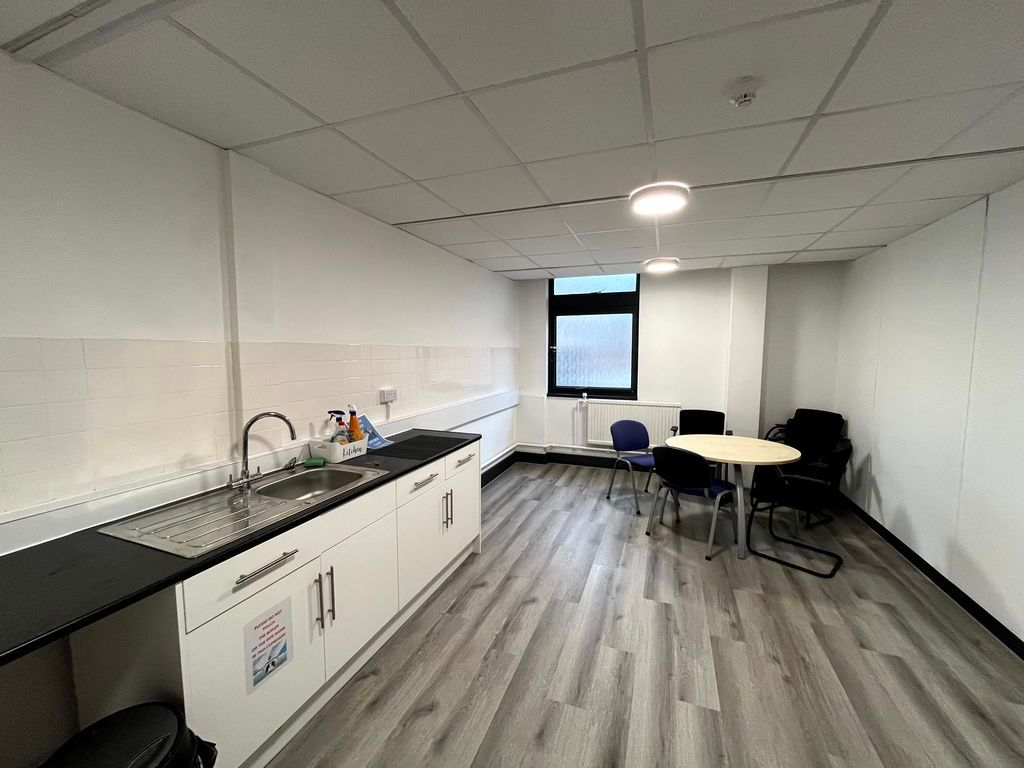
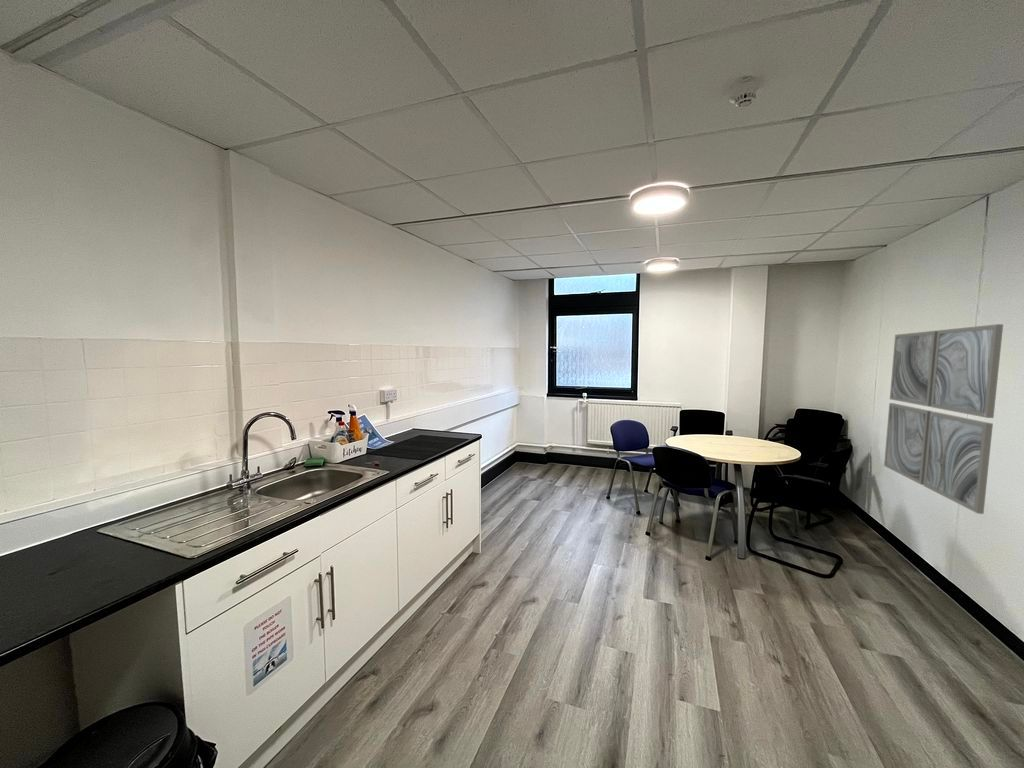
+ wall art (931, 411)
